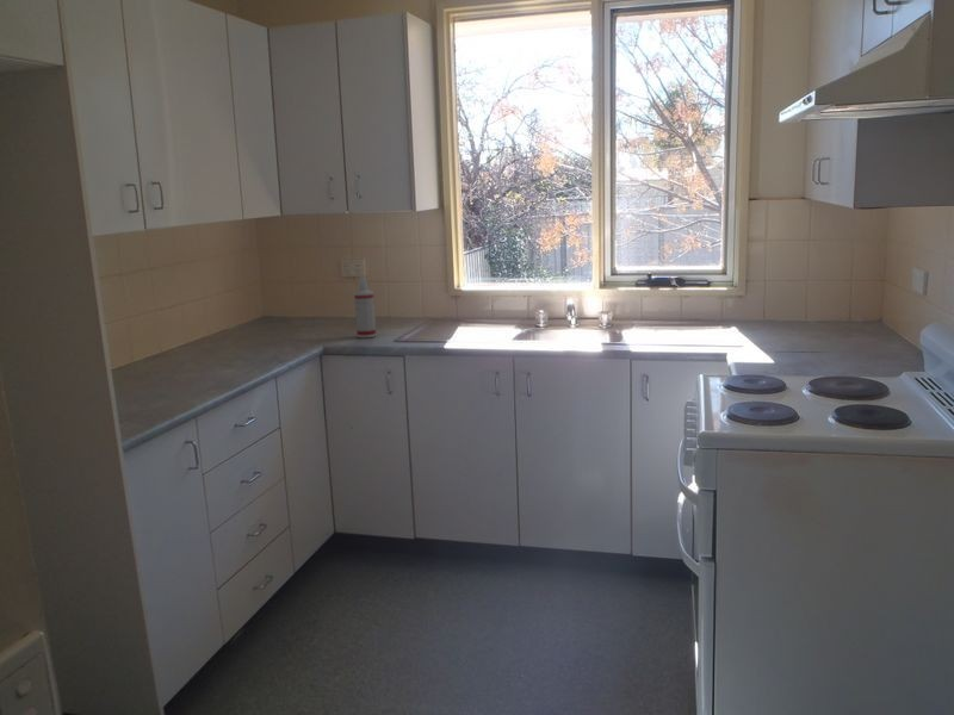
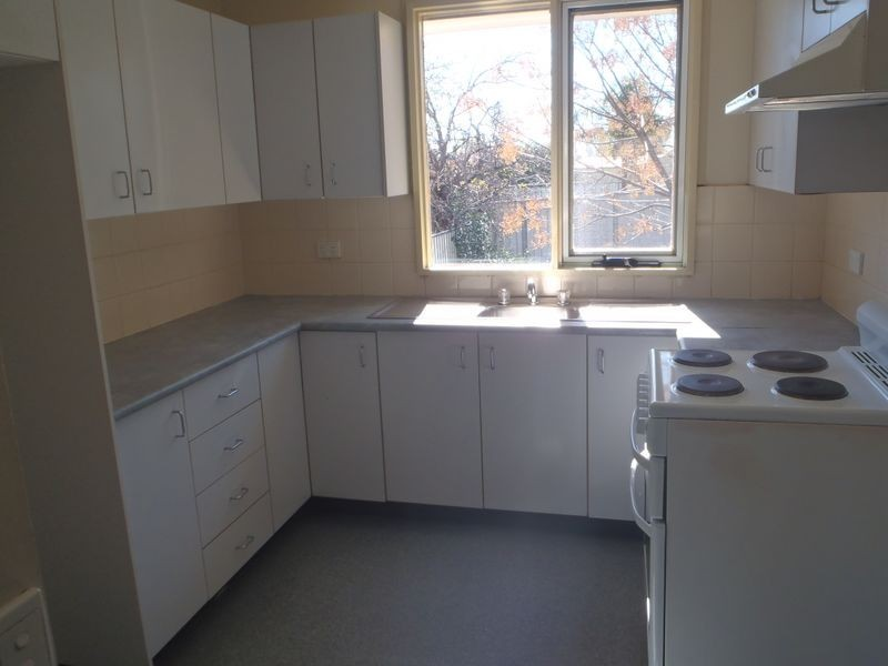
- spray bottle (364, 305)
